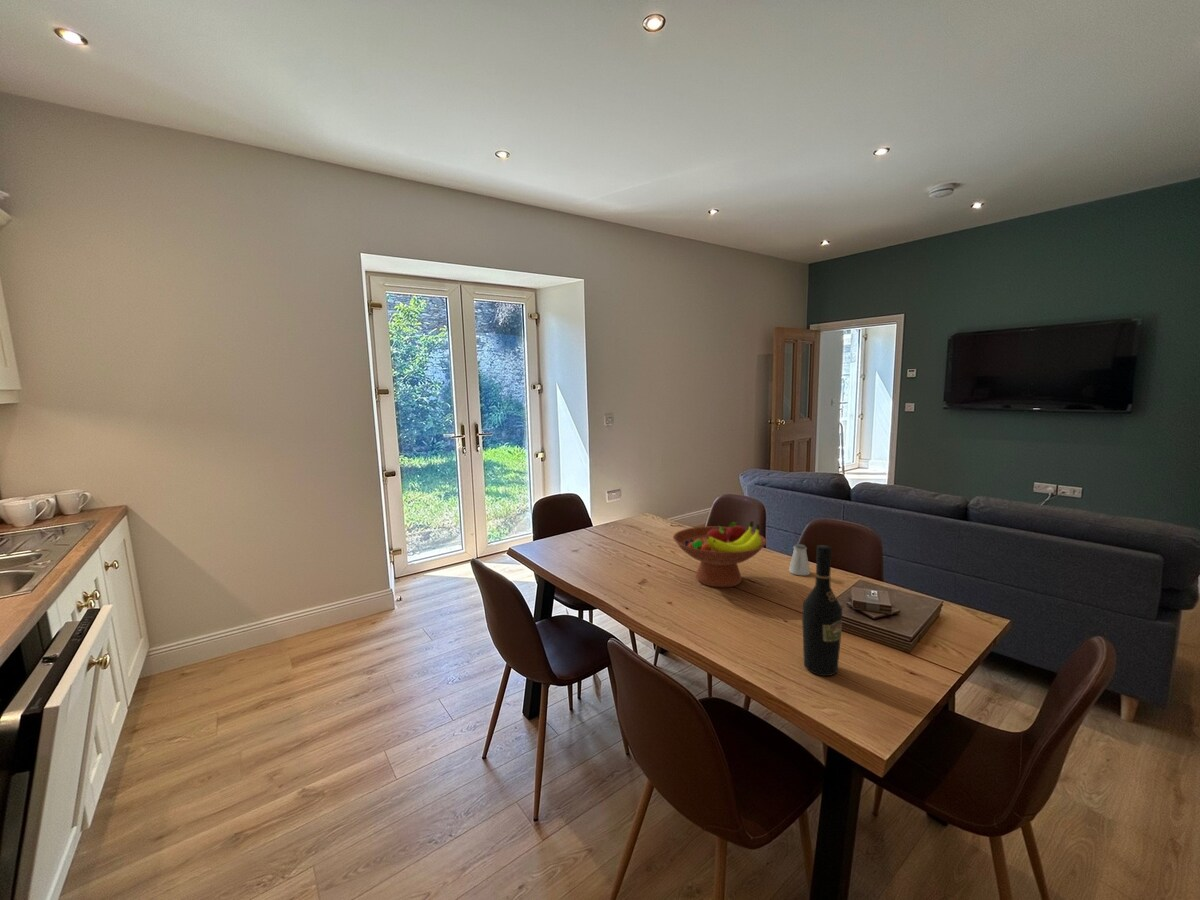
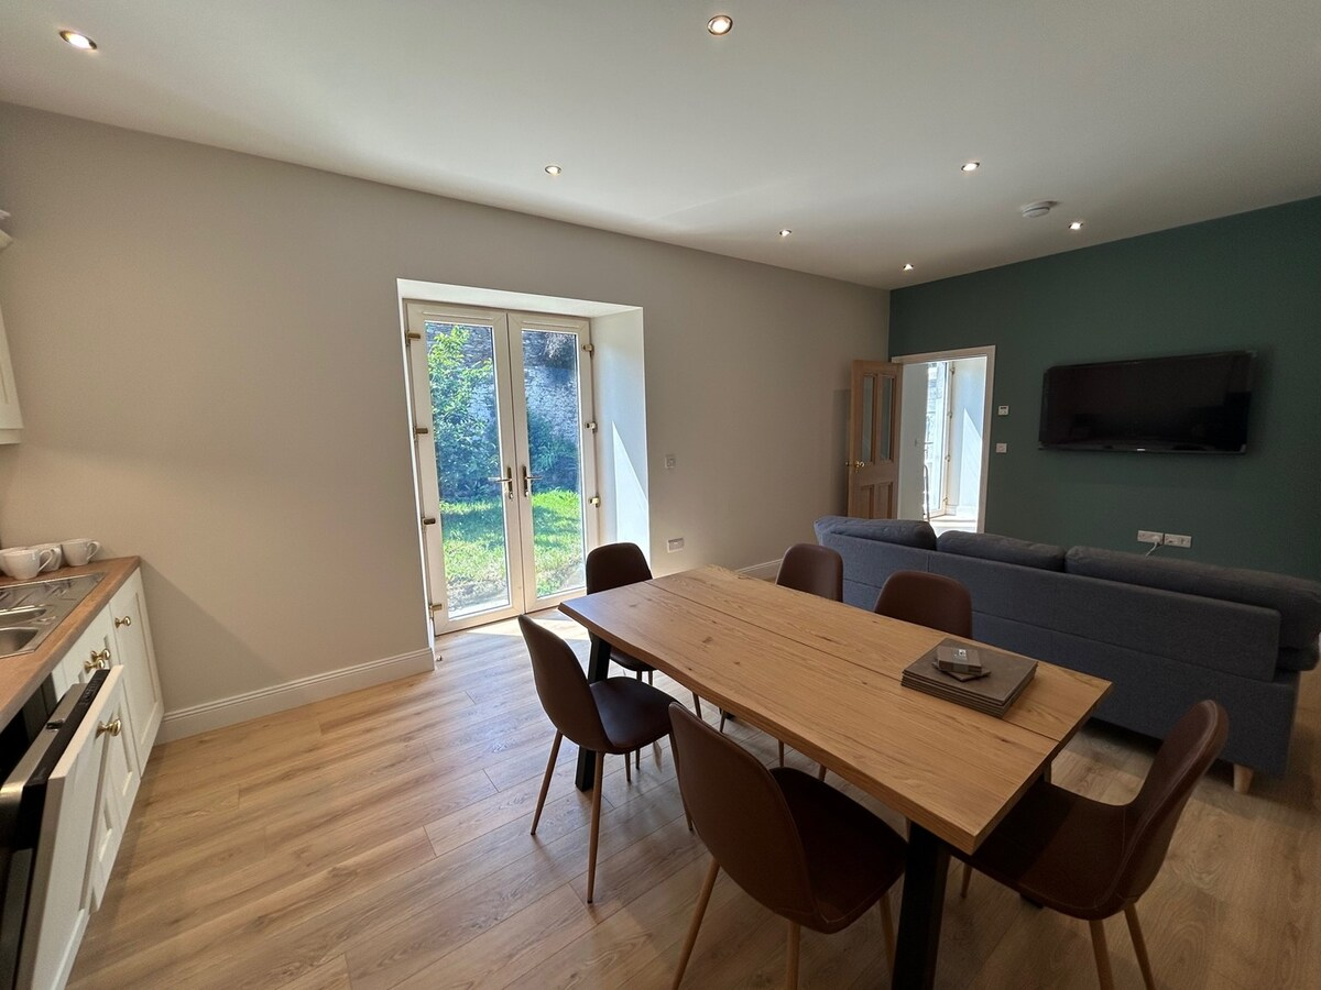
- fruit bowl (718, 550)
- wine bottle (822, 608)
- saltshaker (799, 558)
